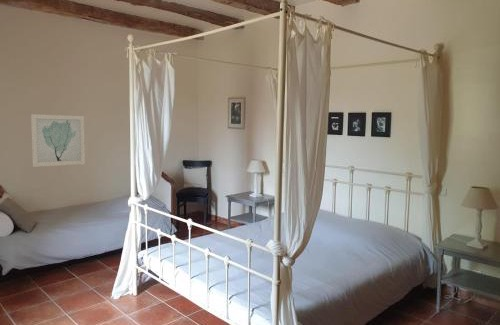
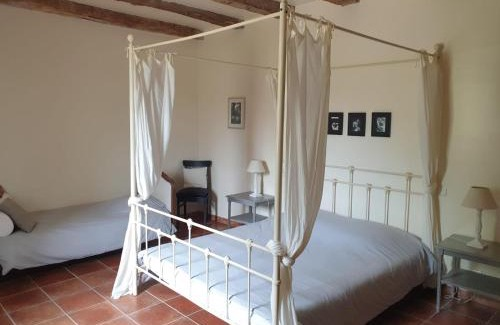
- wall art (59, 140)
